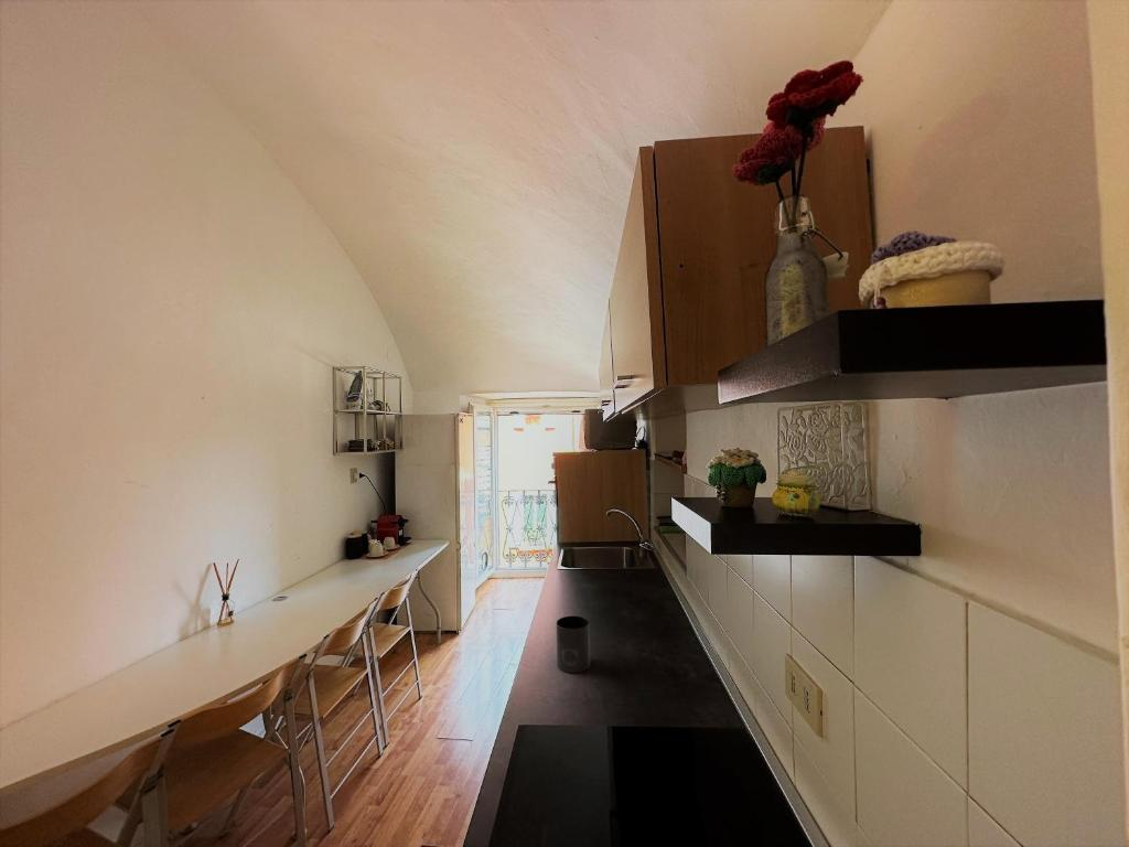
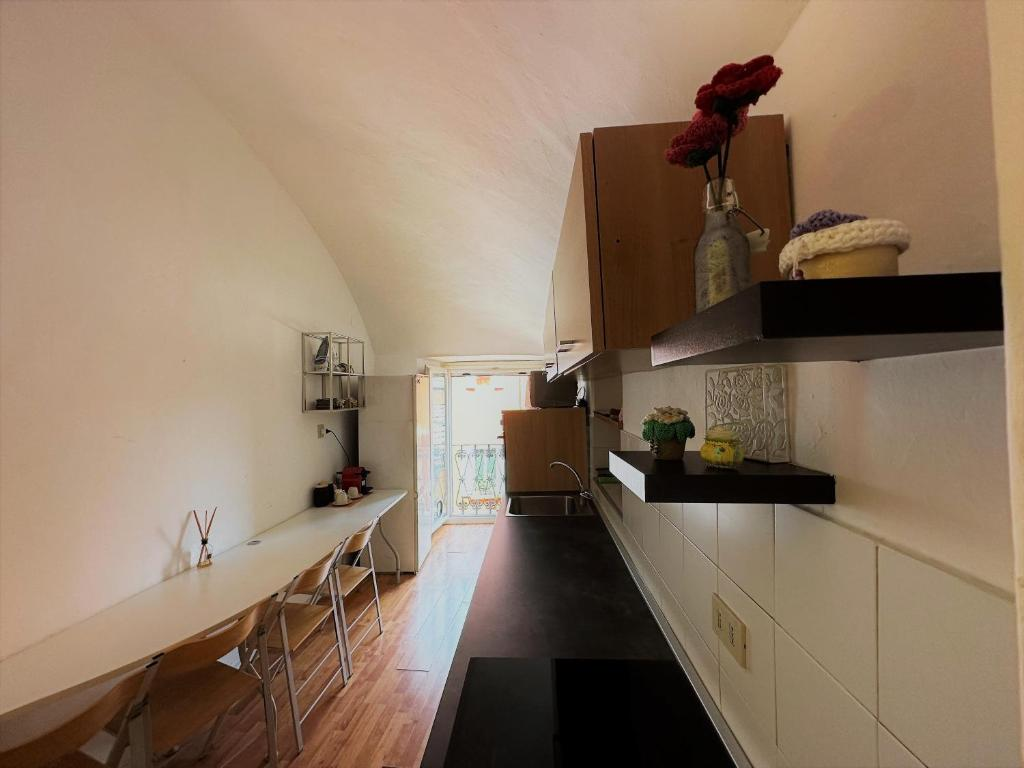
- mug (574, 641)
